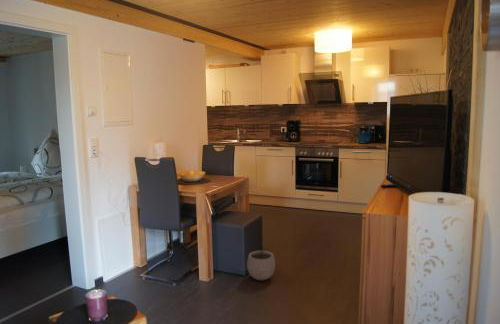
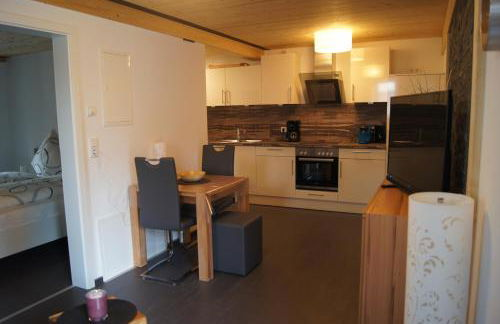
- plant pot (261, 261)
